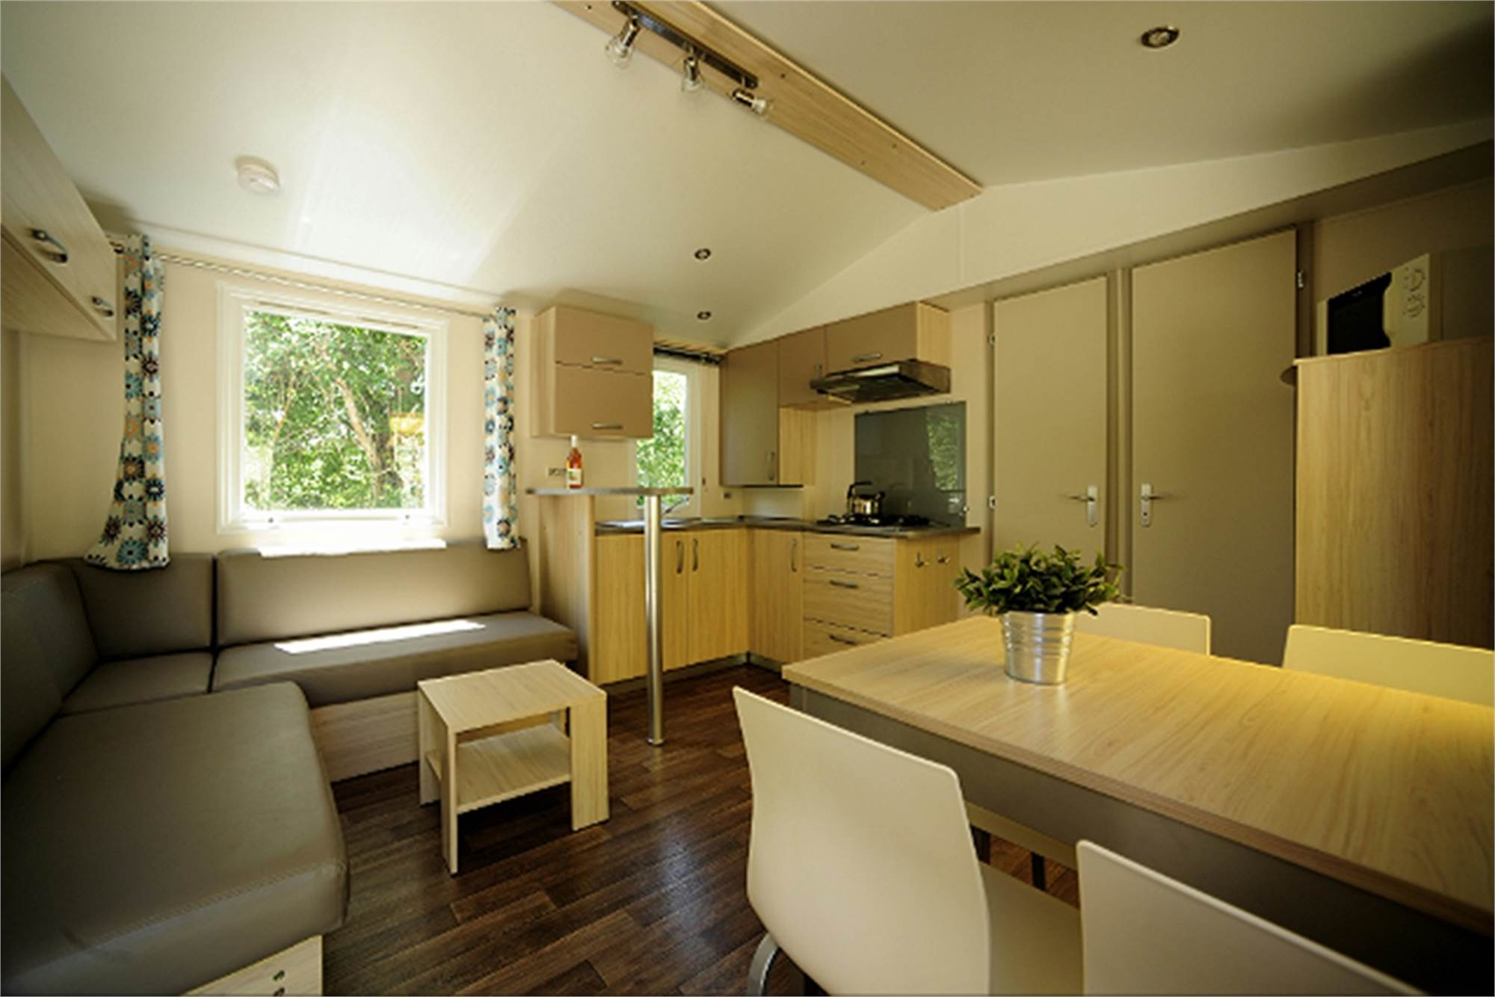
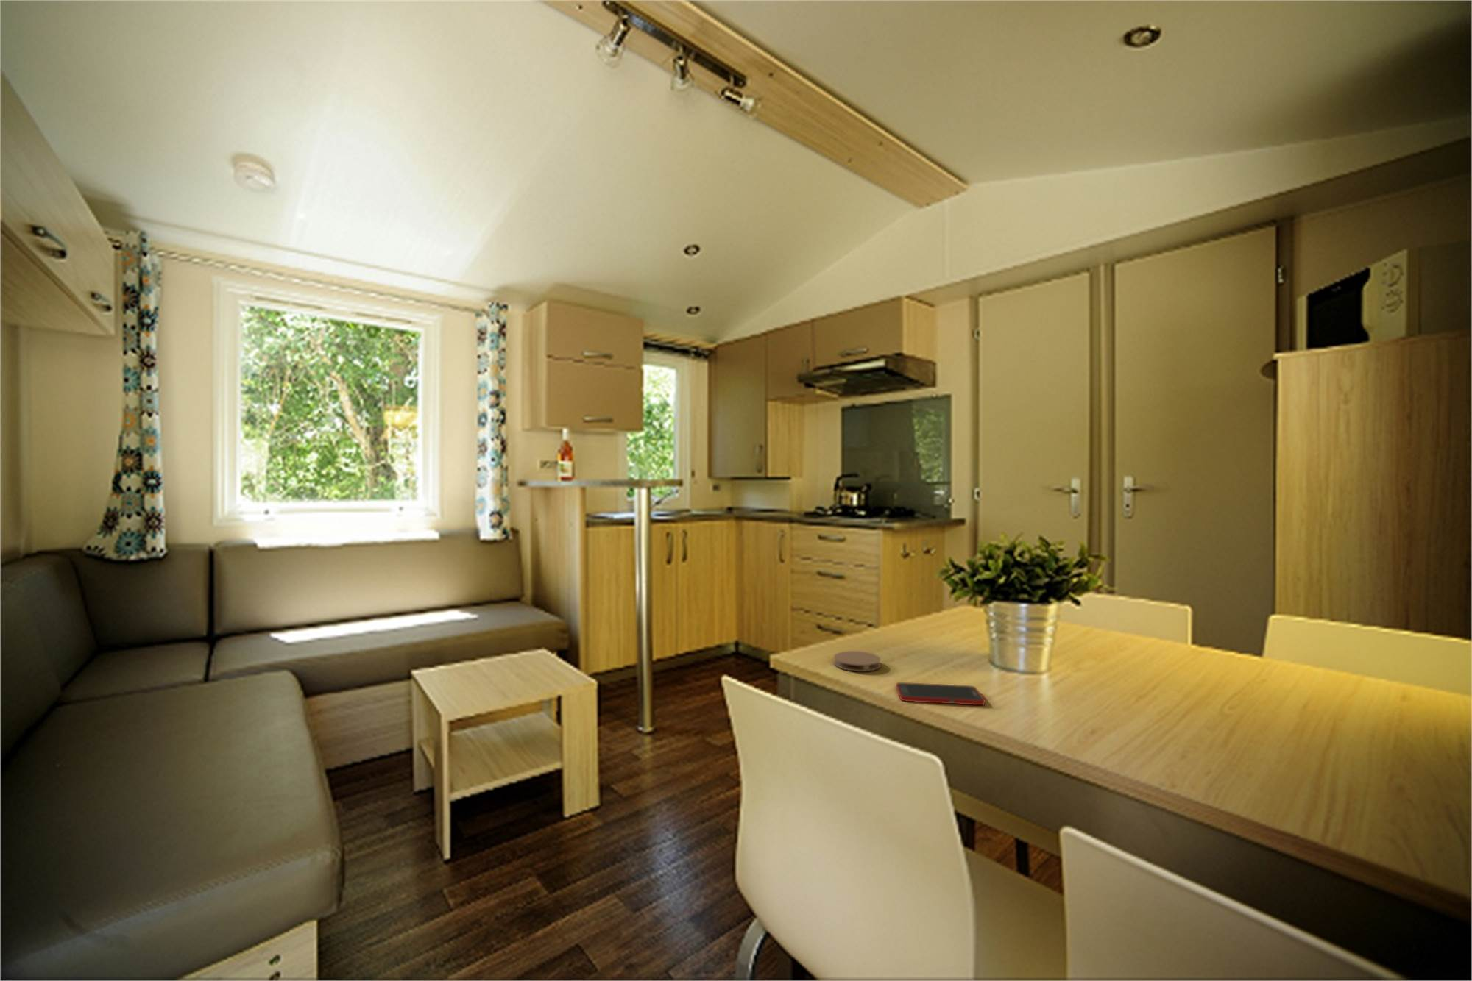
+ coaster (856, 660)
+ cell phone (939, 693)
